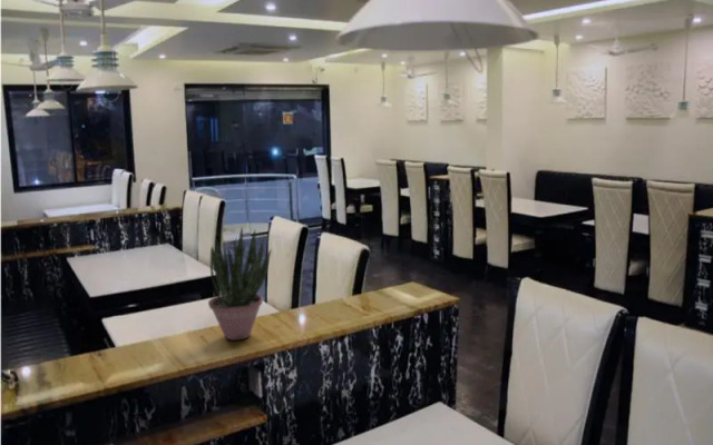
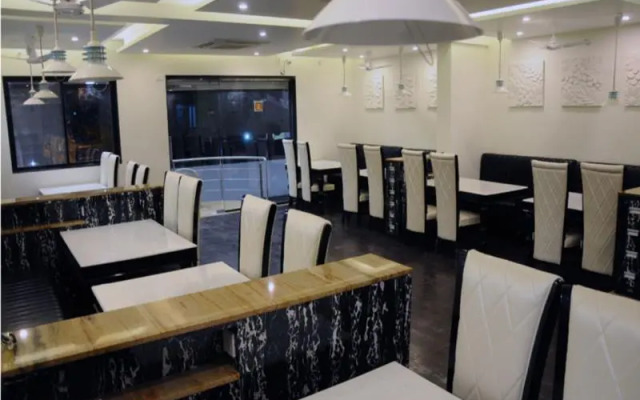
- potted plant (241, 281)
